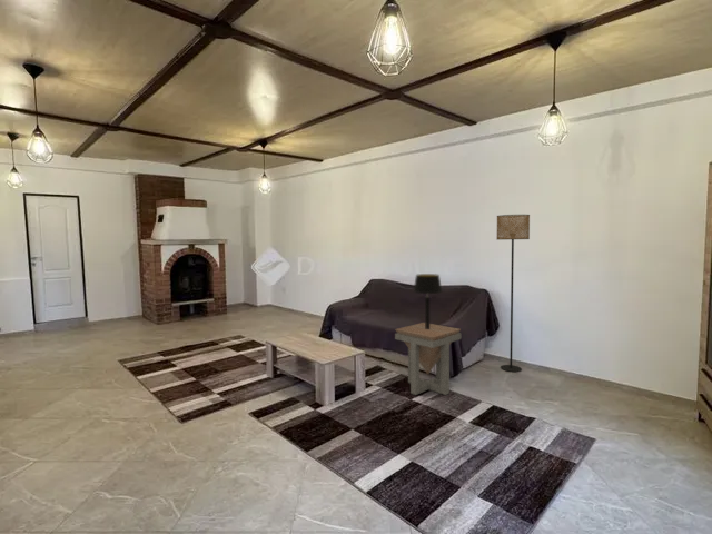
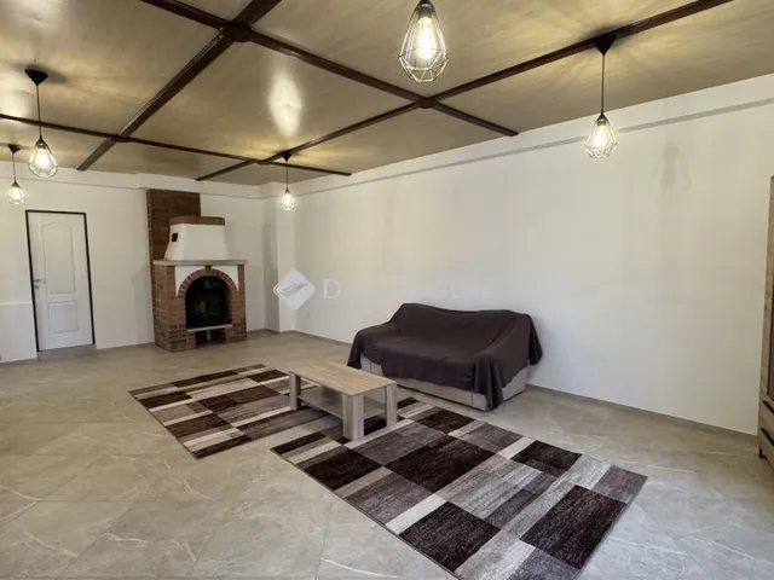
- side table (427, 358)
- floor lamp (512, 293)
- table lamp (427, 301)
